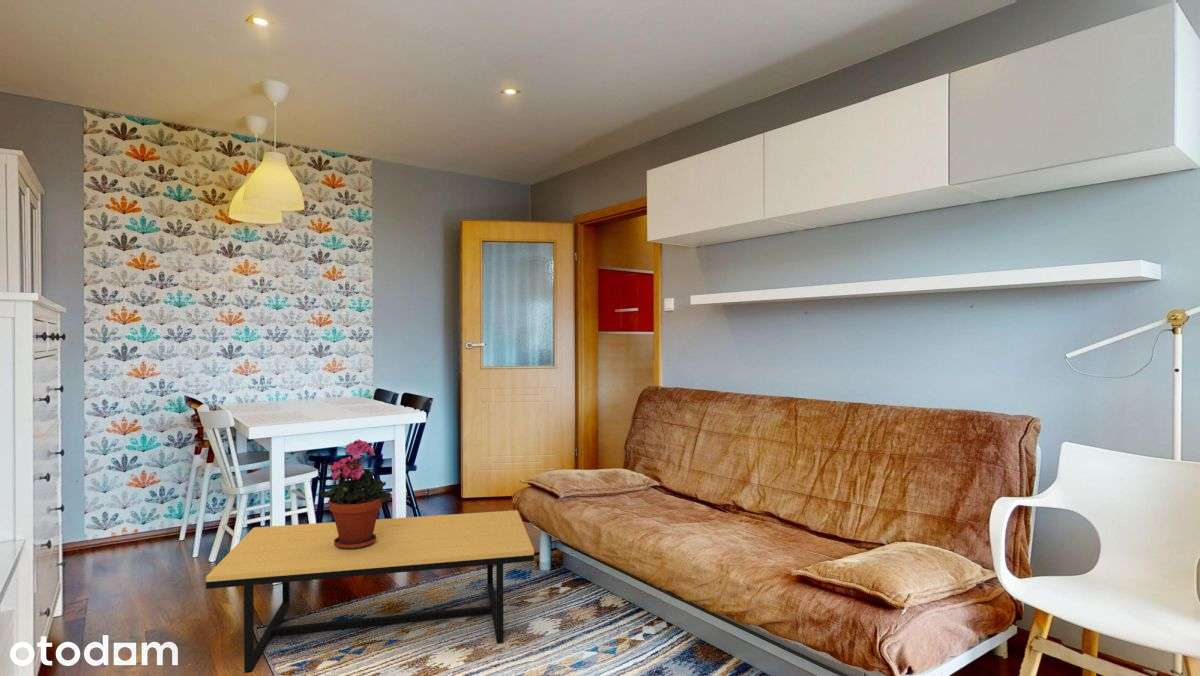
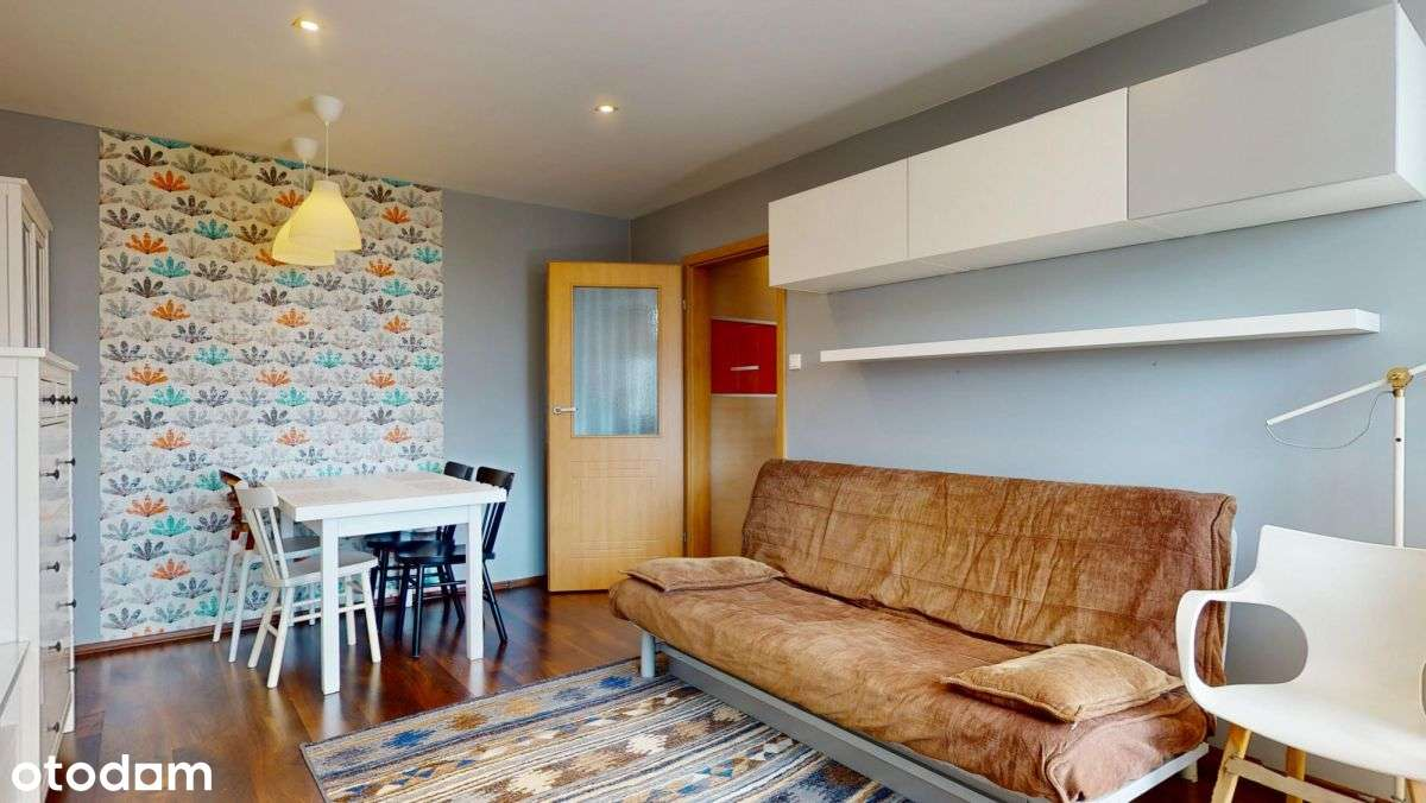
- potted plant (354, 491)
- coffee table (386, 573)
